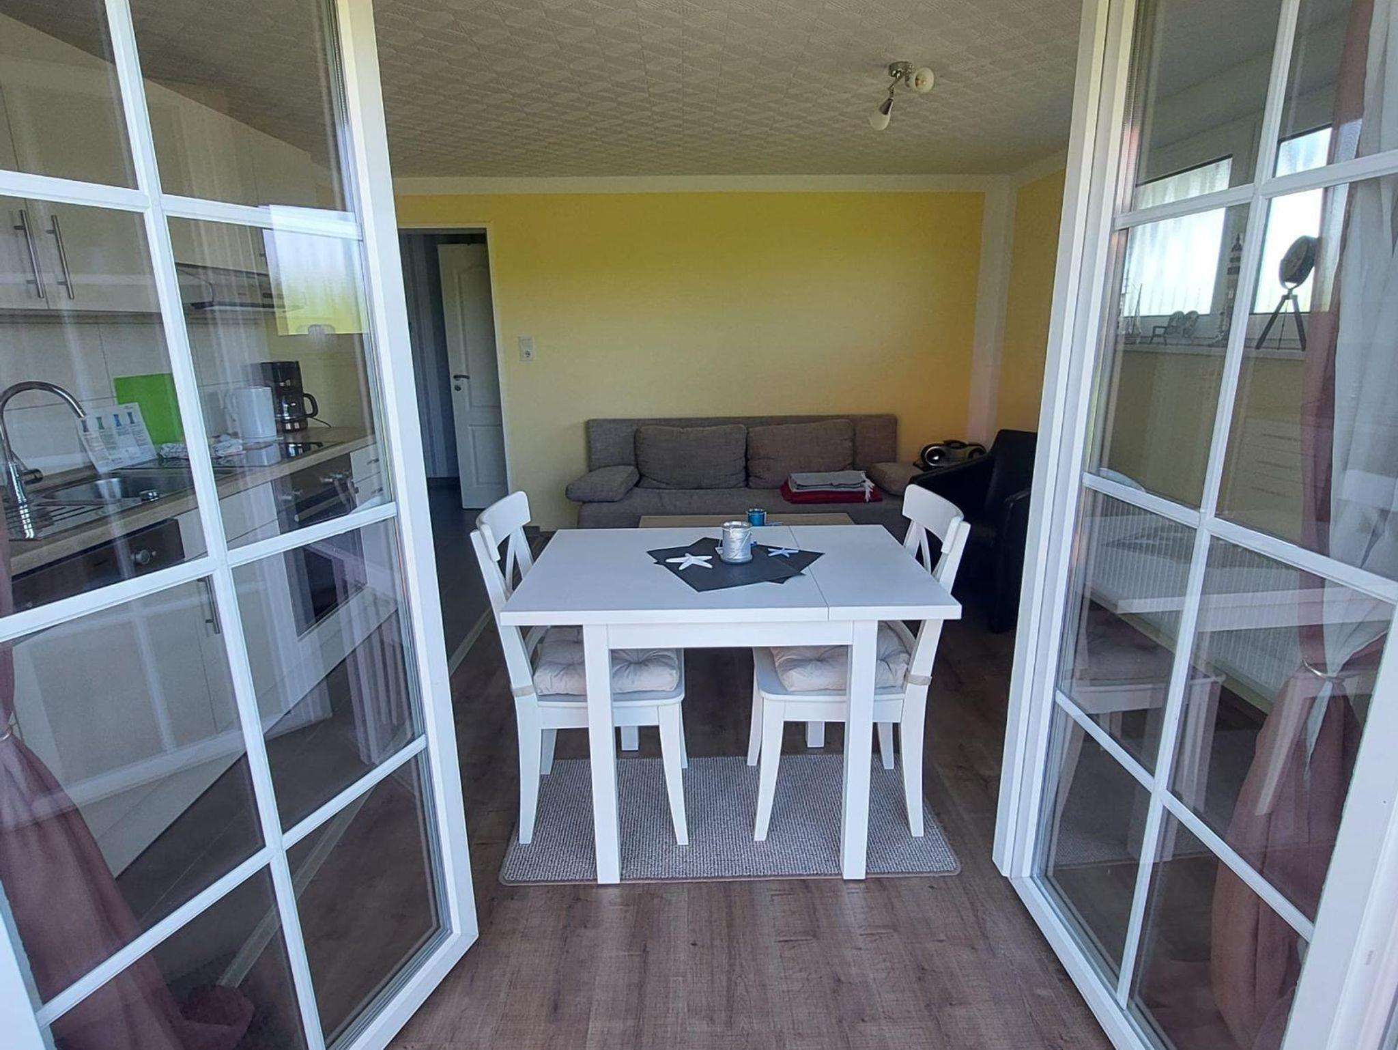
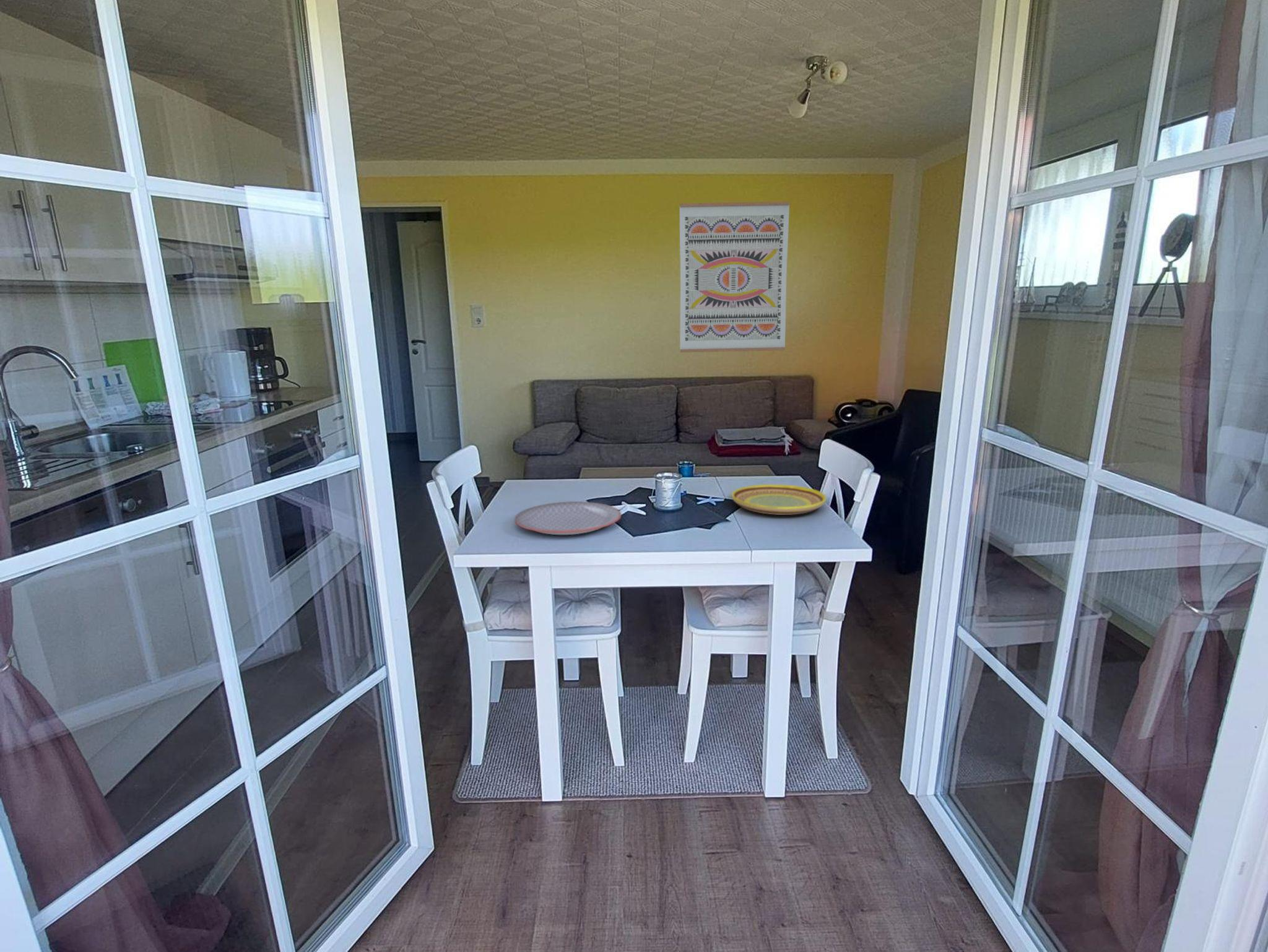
+ wall art (733, 279)
+ plate (568, 519)
+ plate (778, 501)
